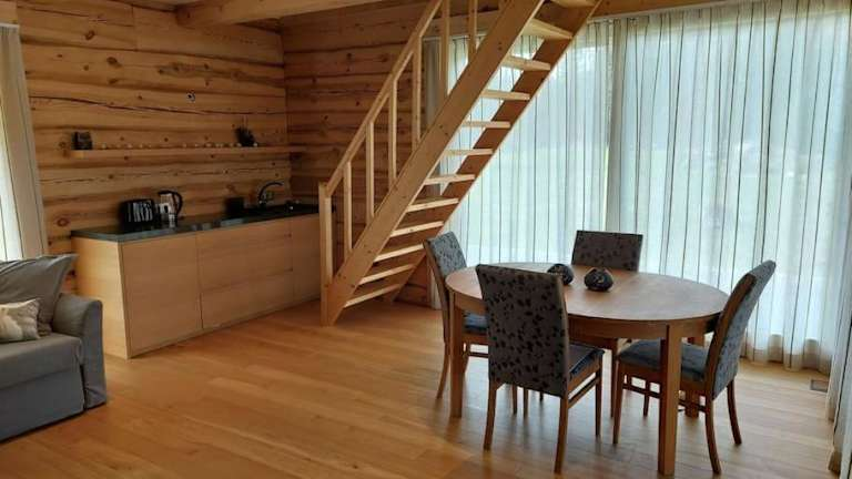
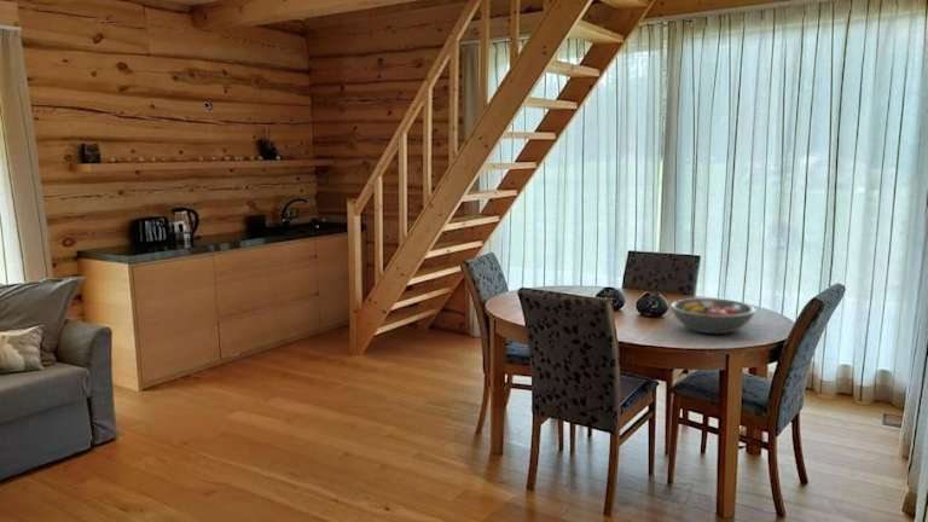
+ fruit bowl (712, 314)
